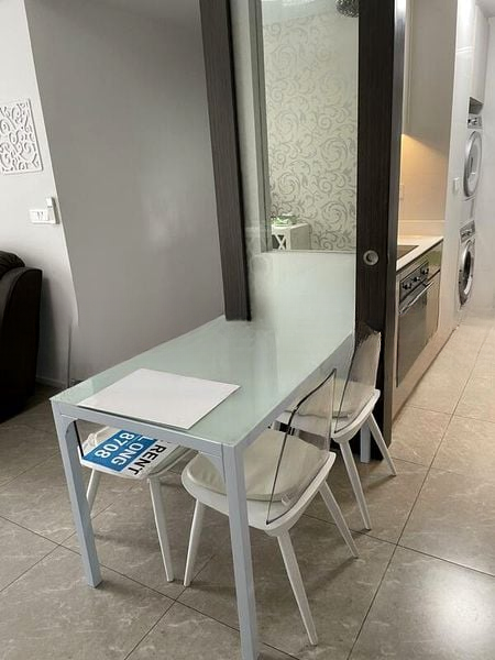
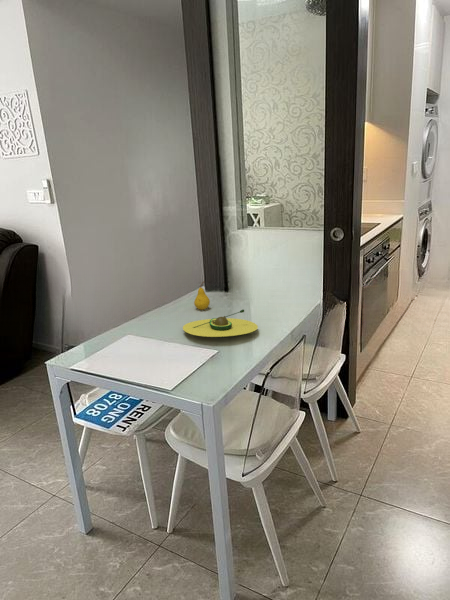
+ fruit (201, 295)
+ avocado (219, 321)
